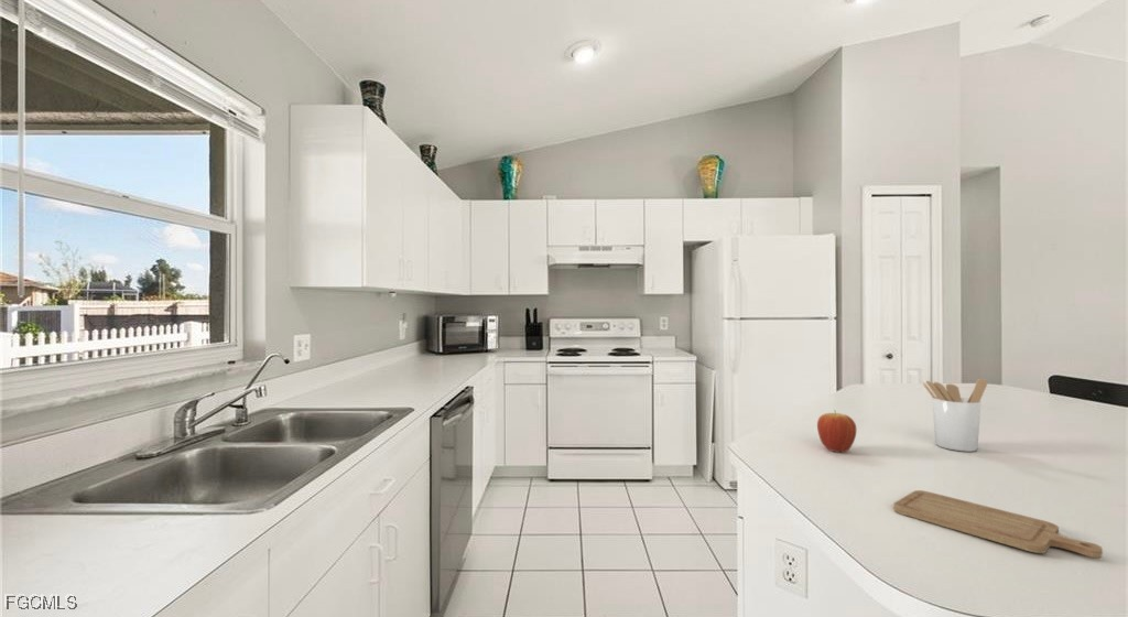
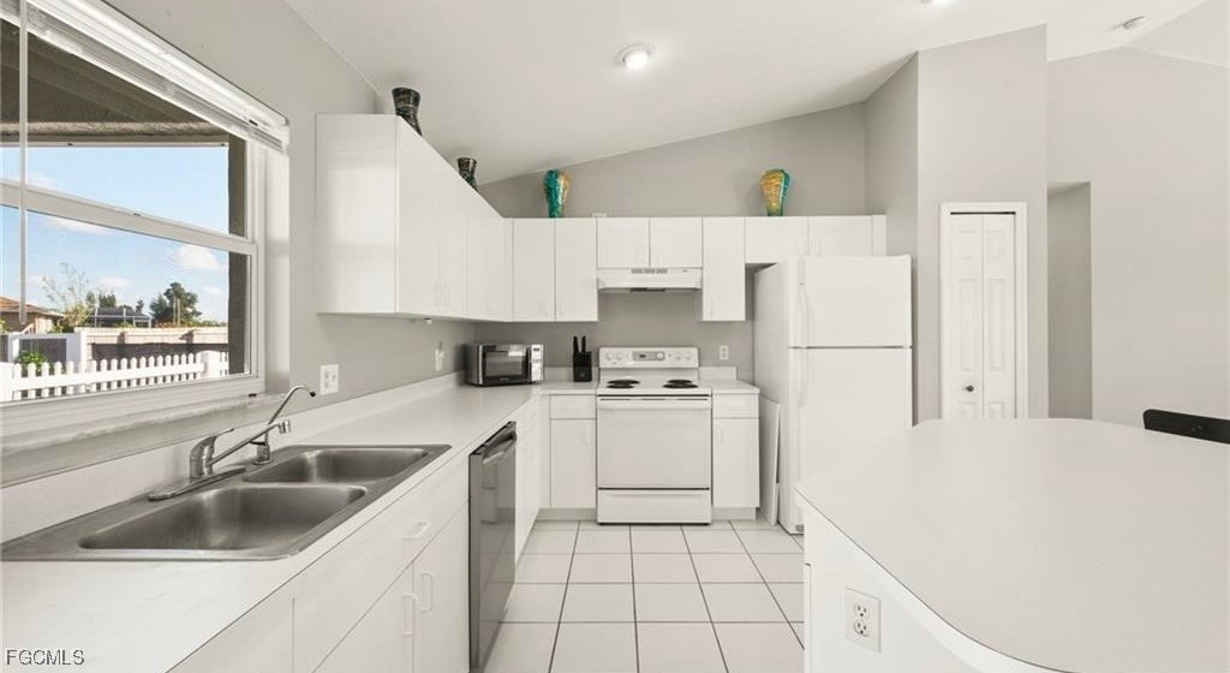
- chopping board (990, 522)
- fruit (836, 430)
- utensil holder (952, 412)
